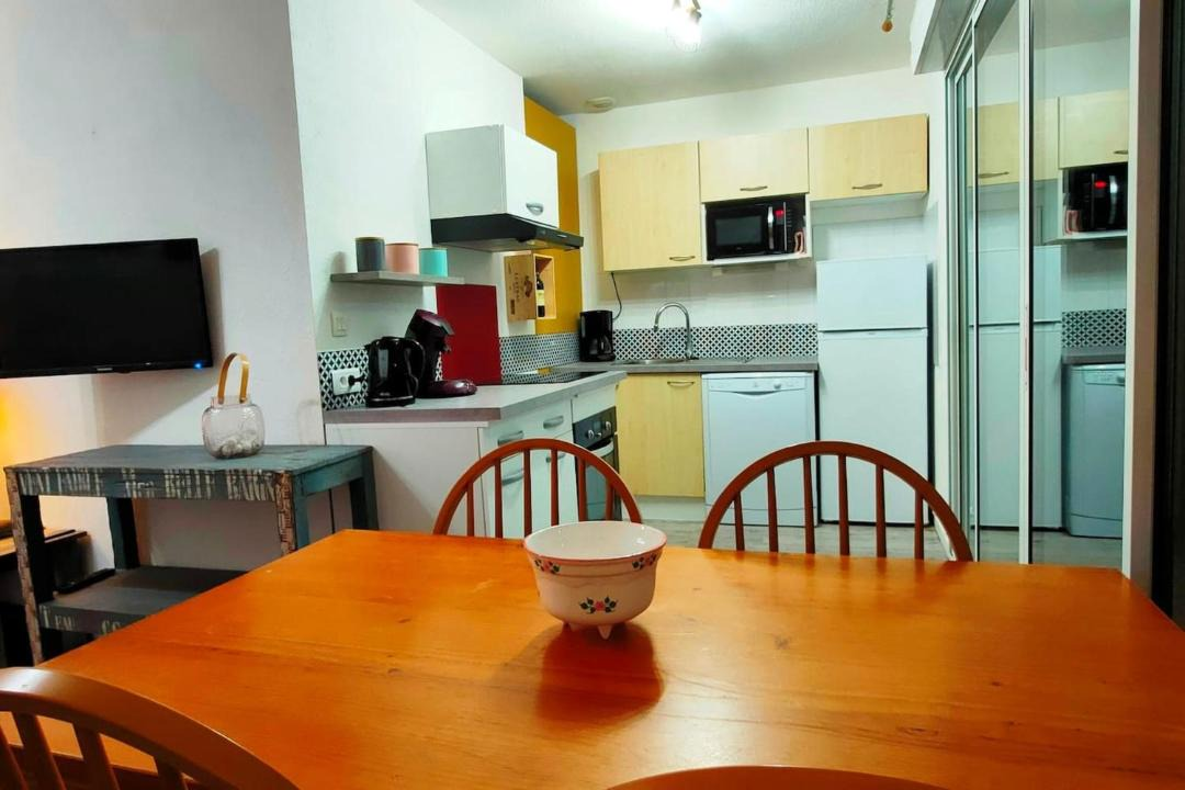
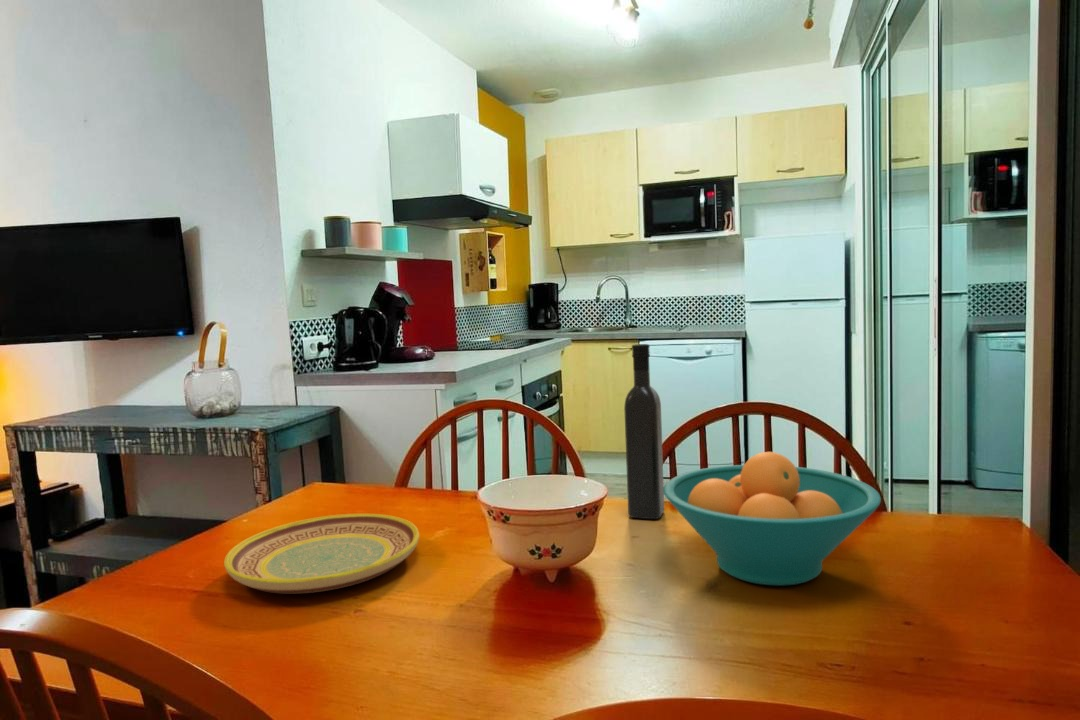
+ plate (326, 553)
+ wine bottle (643, 430)
+ fruit bowl (767, 510)
